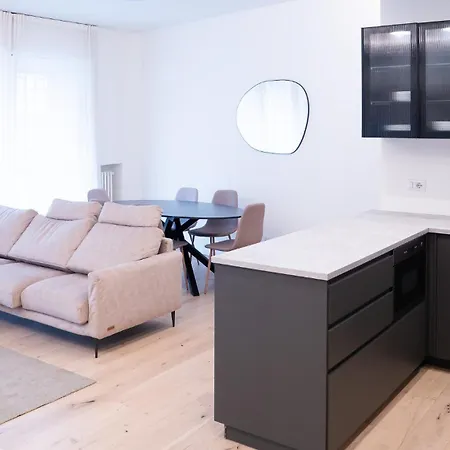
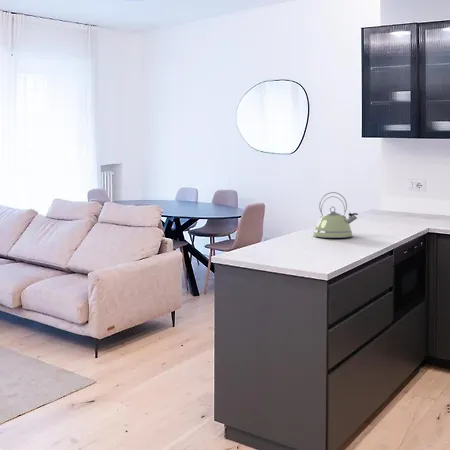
+ kettle (335, 214)
